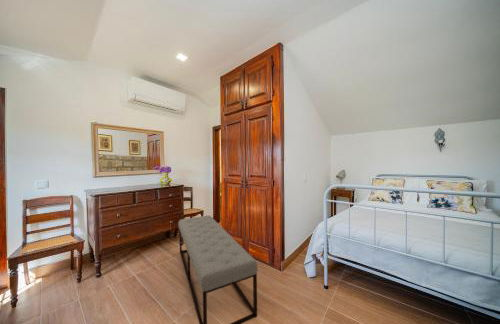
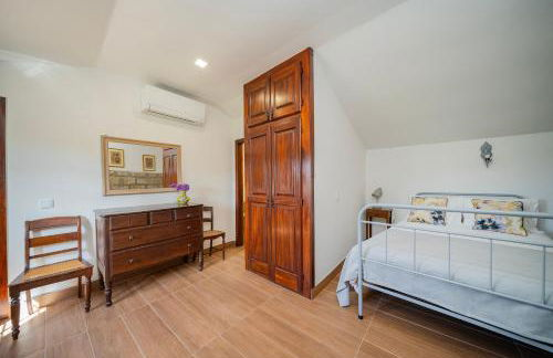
- bench (208, 255)
